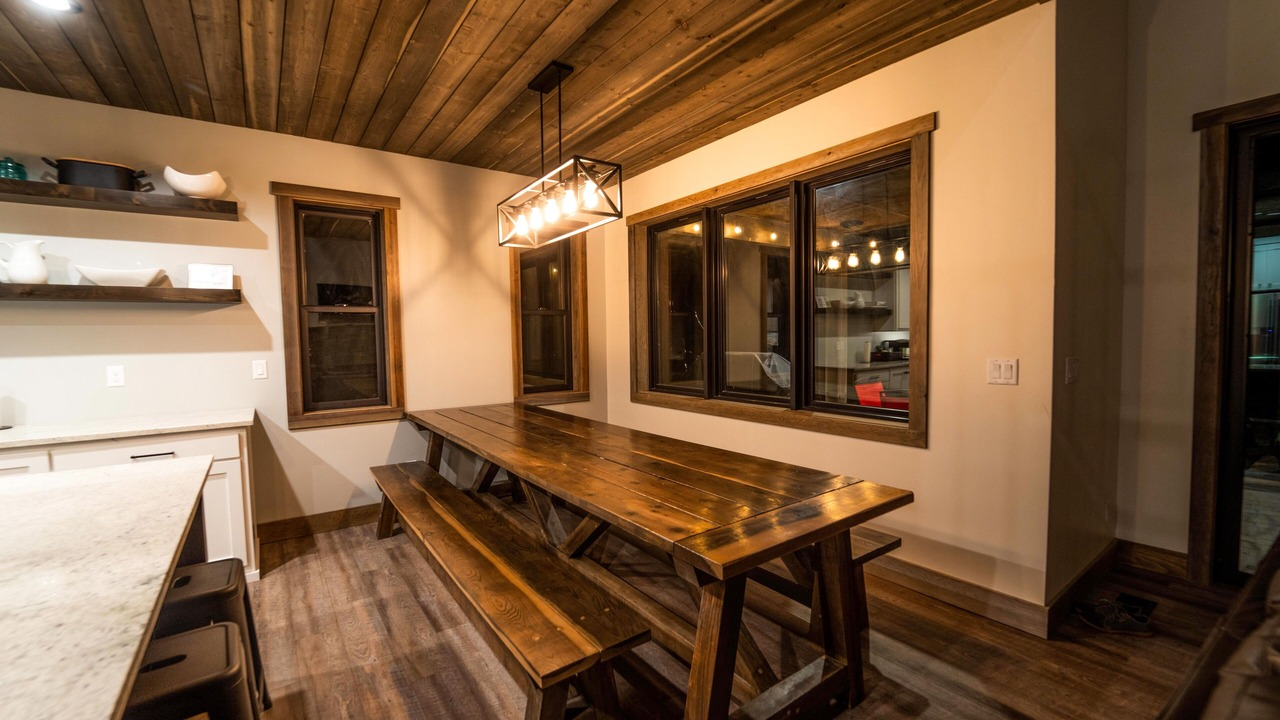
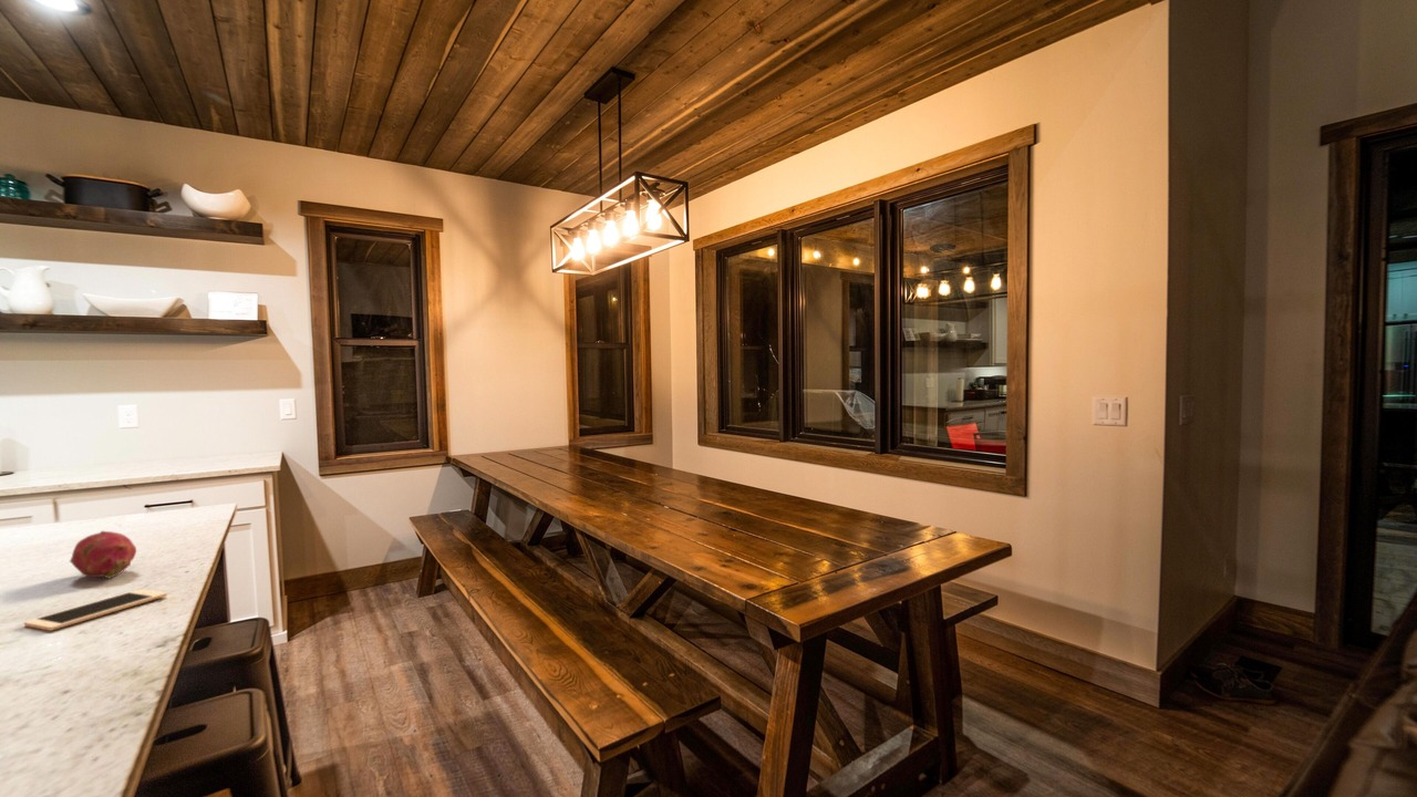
+ cell phone (100, 608)
+ fruit (103, 552)
